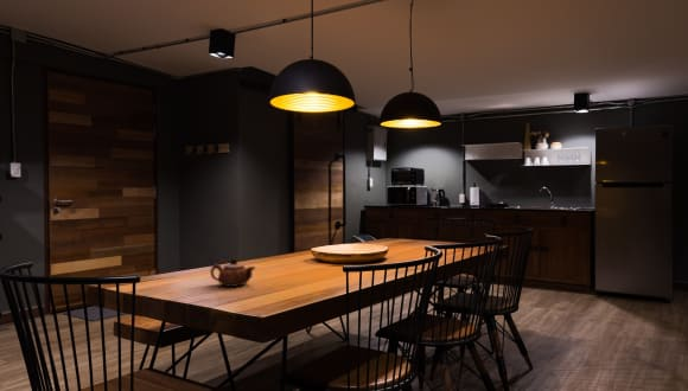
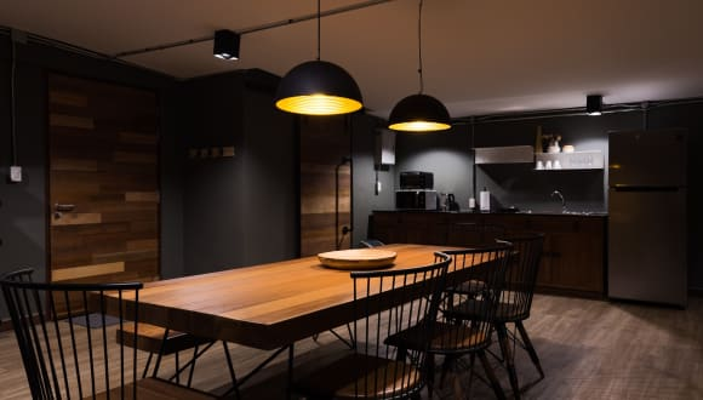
- teapot (232, 270)
